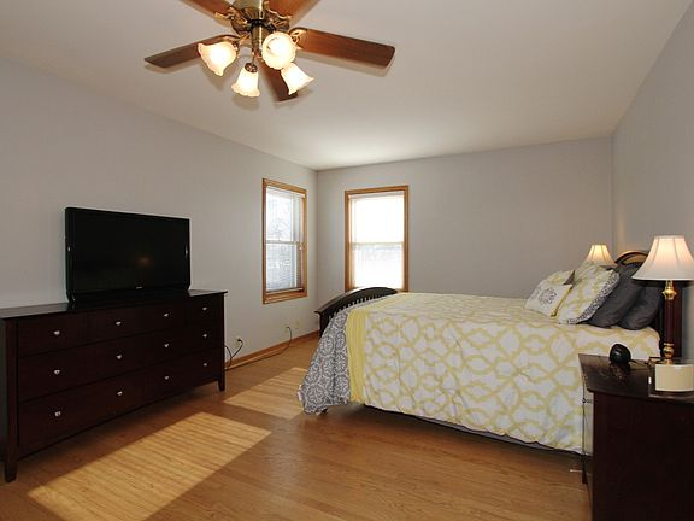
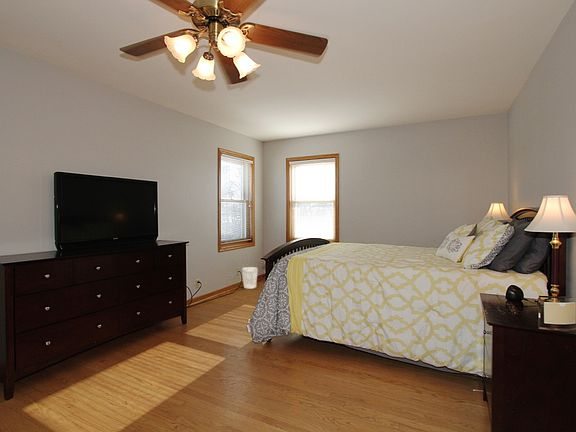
+ wastebasket (249, 277)
